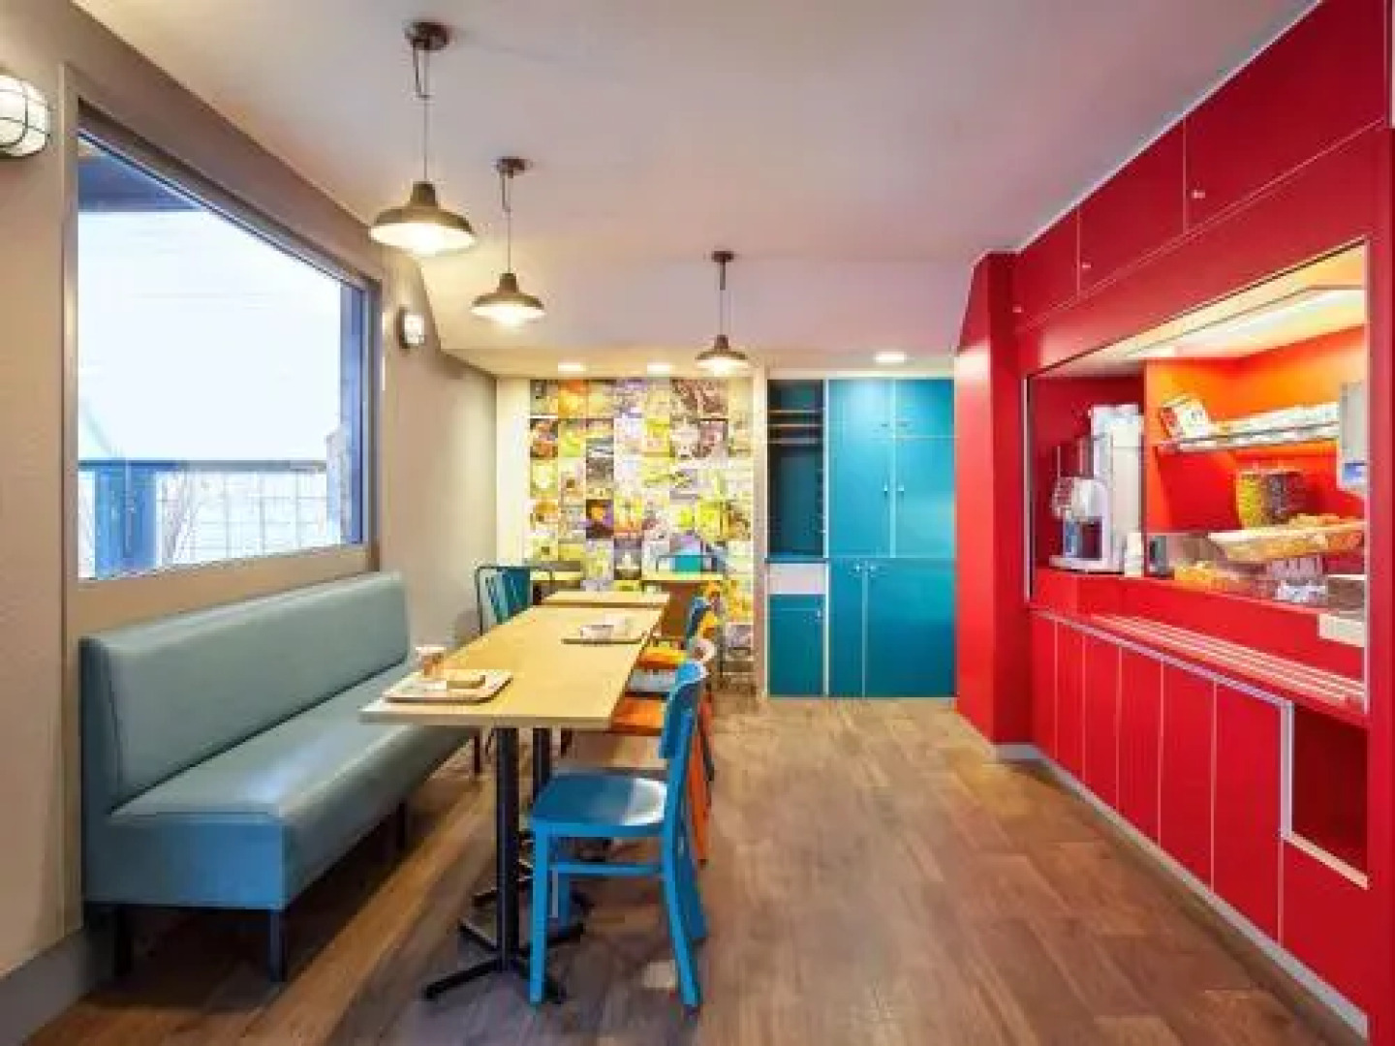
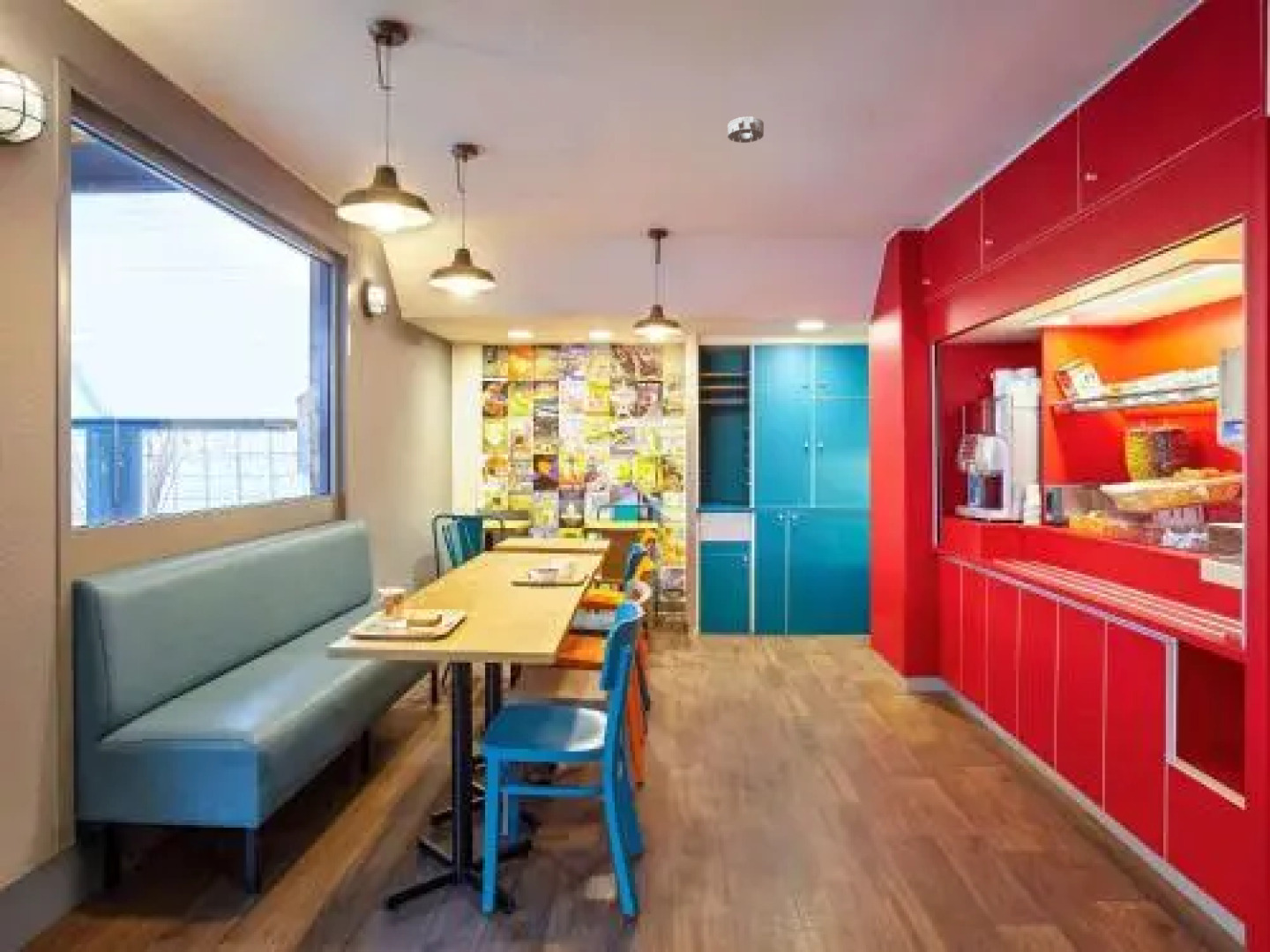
+ smoke detector (745, 129)
